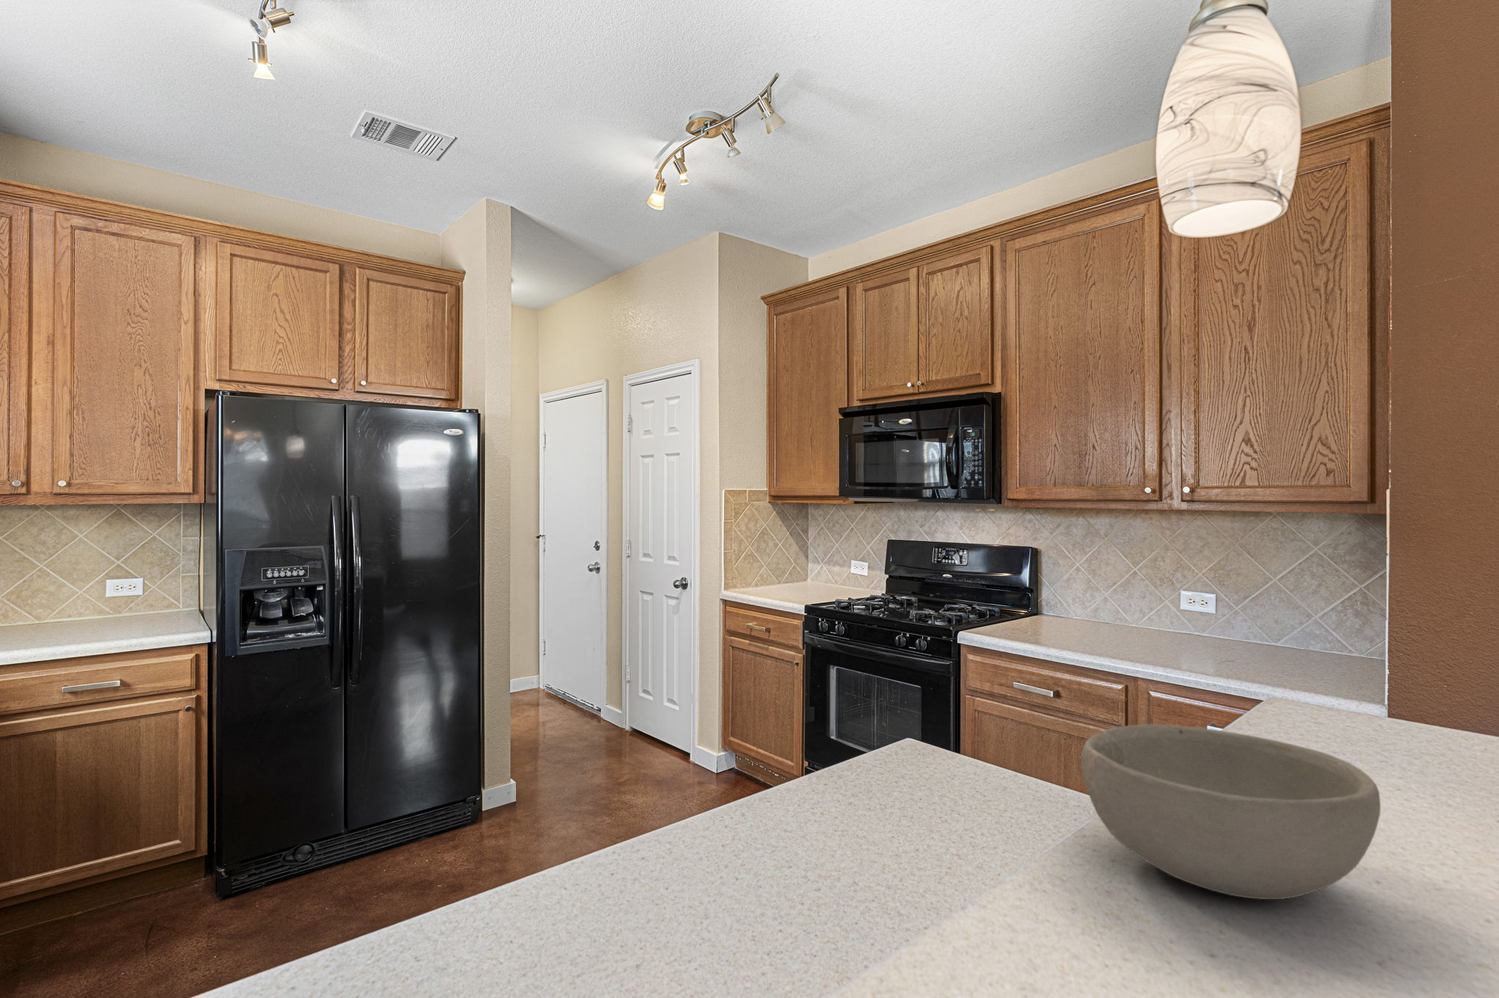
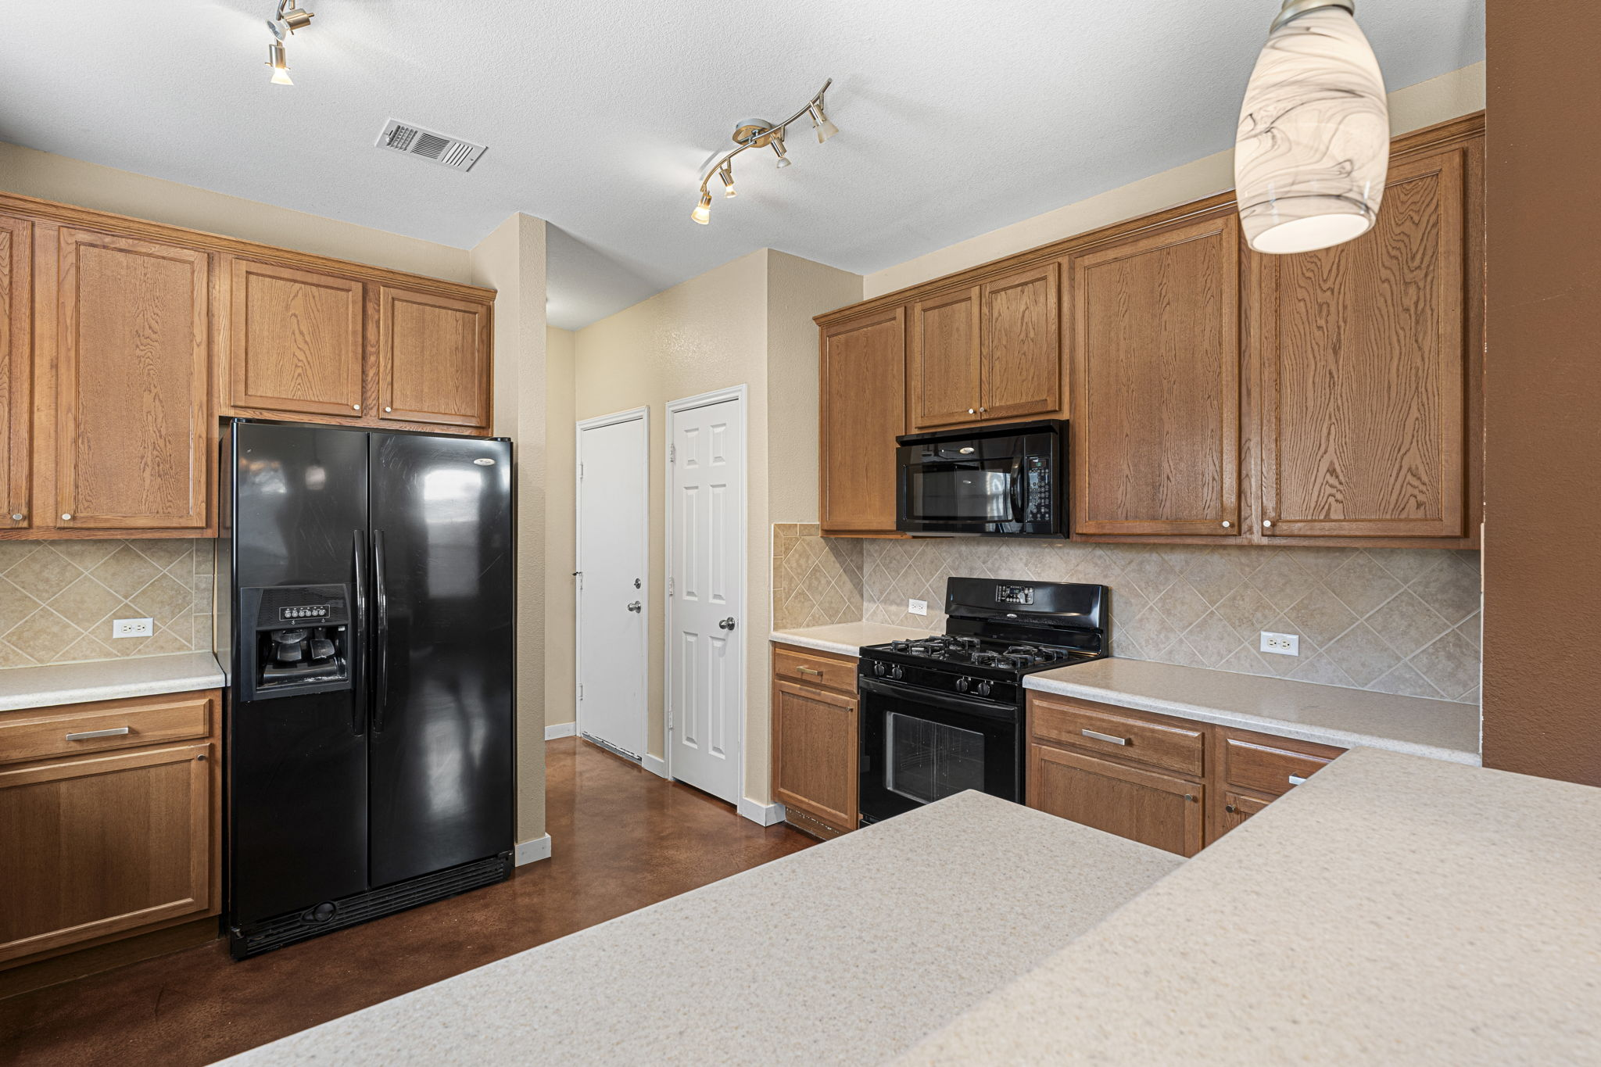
- bowl (1218, 814)
